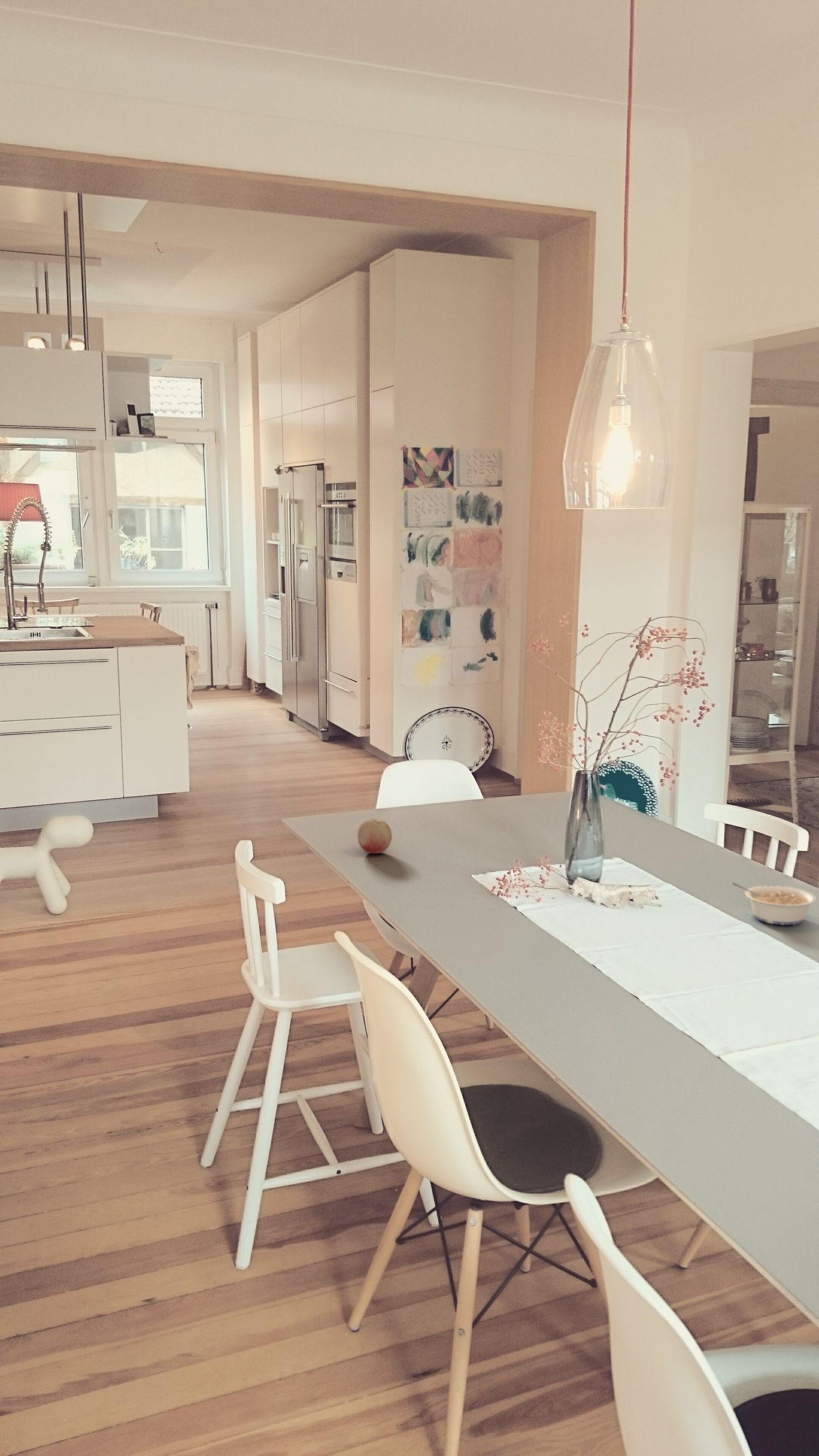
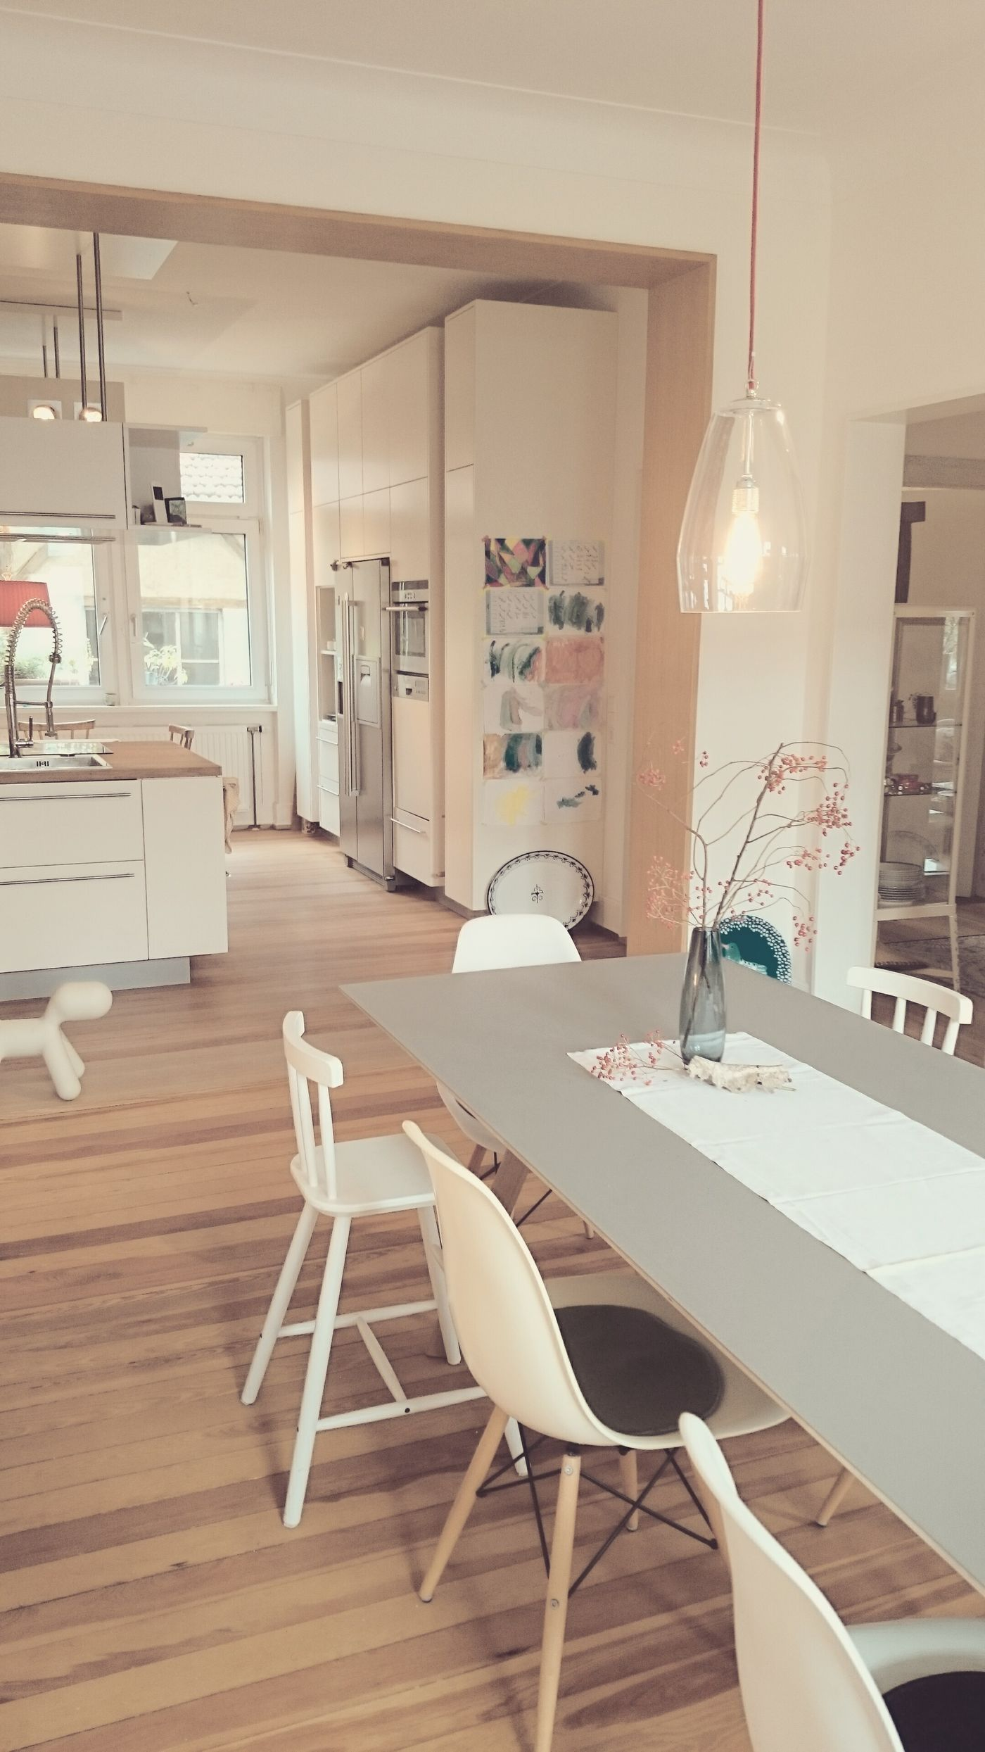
- fruit (374, 835)
- legume (777, 904)
